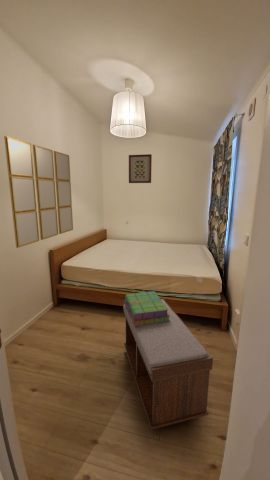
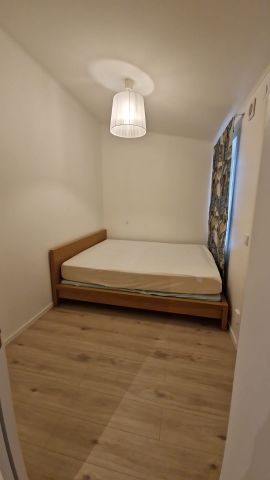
- wall art (140, 169)
- home mirror (47, 194)
- stack of books (145, 306)
- bench (158, 351)
